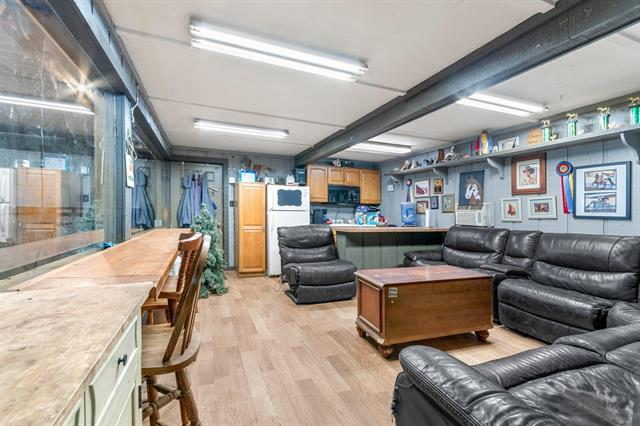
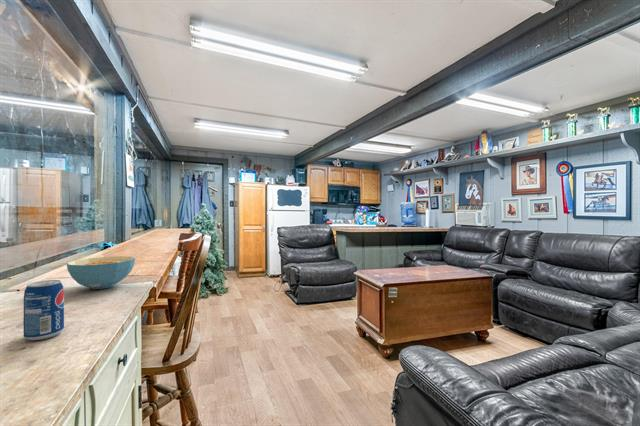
+ beverage can (44, 308)
+ cereal bowl (102, 273)
